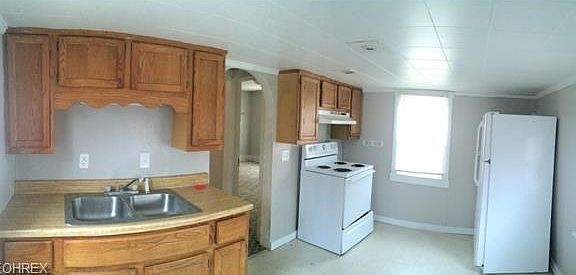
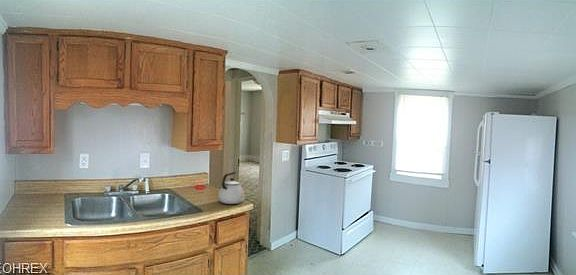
+ kettle (231, 187)
